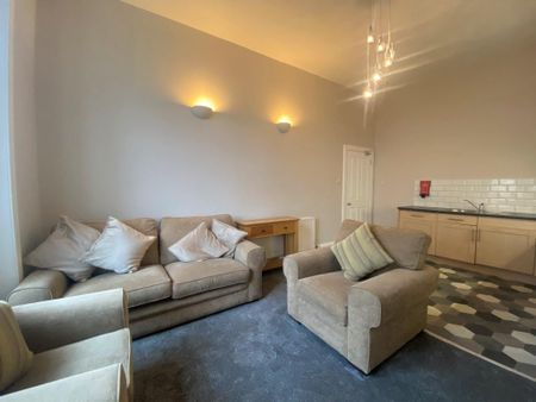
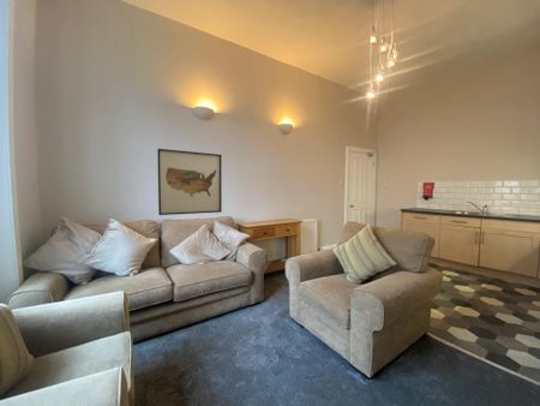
+ wall art (191, 183)
